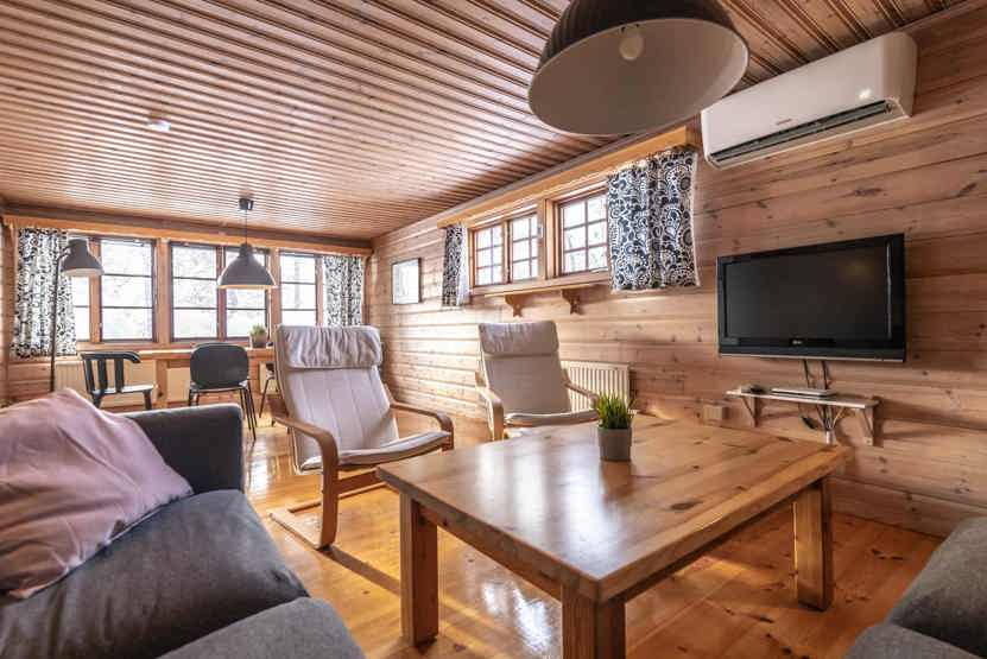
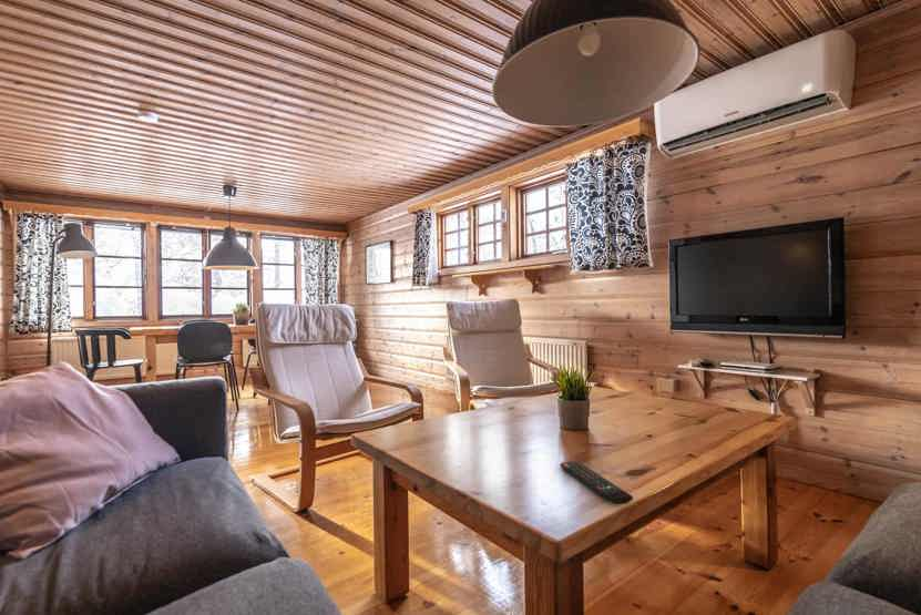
+ remote control (592, 480)
